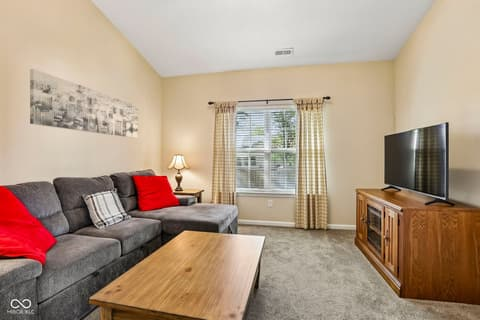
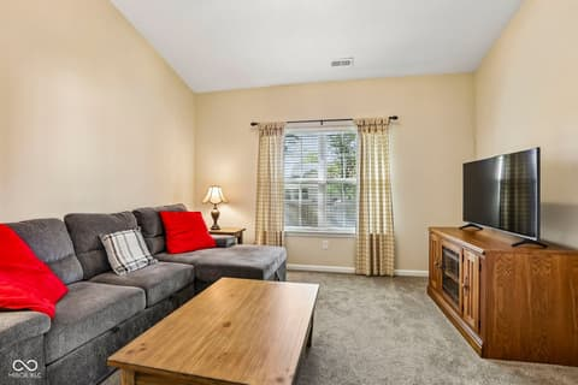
- wall art (97, 112)
